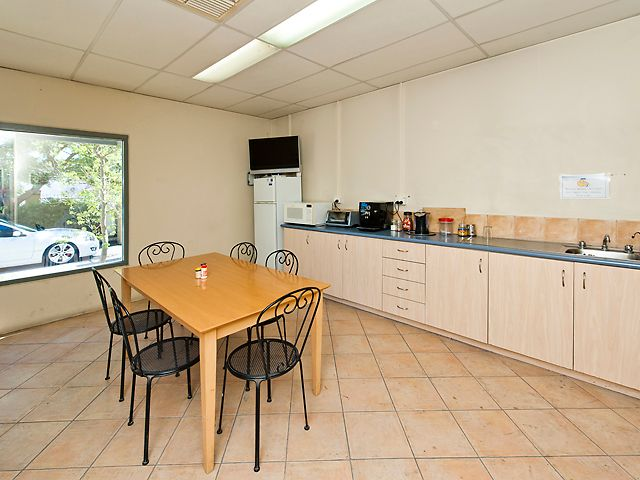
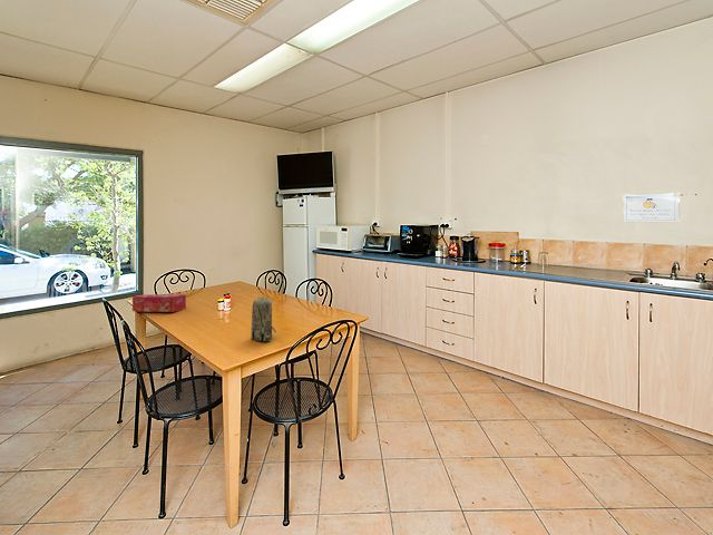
+ toy elephant (263, 318)
+ tissue box (159, 302)
